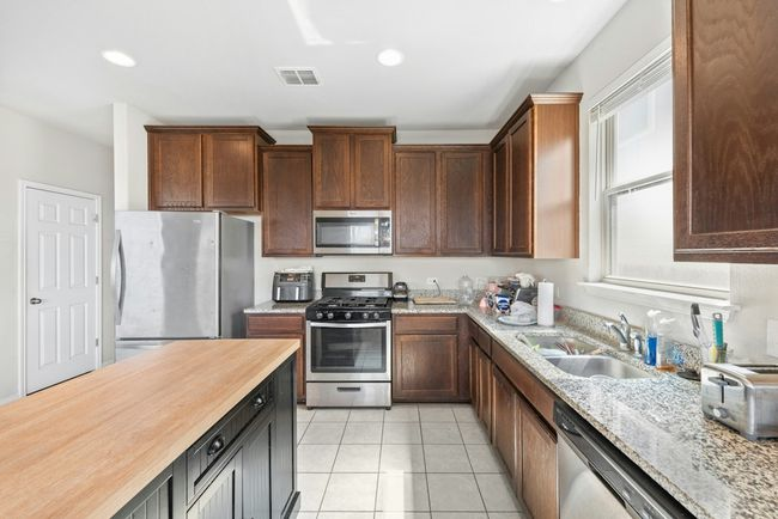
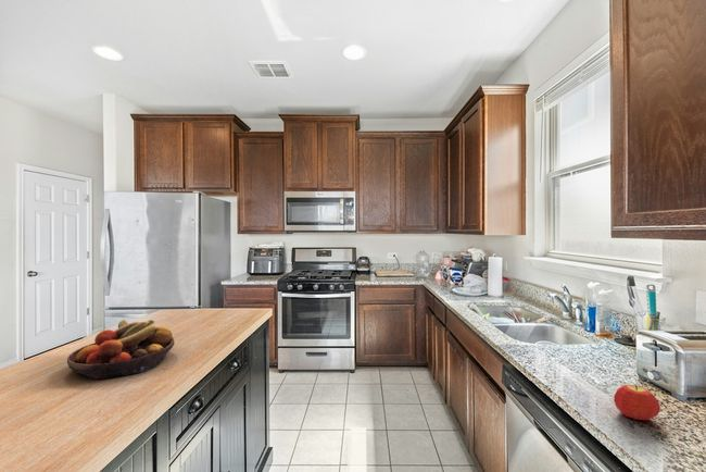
+ fruit bowl (124, 343)
+ fruit (635, 400)
